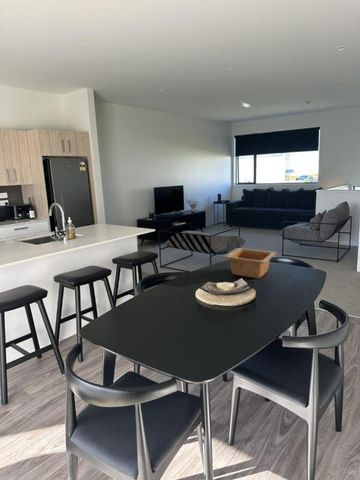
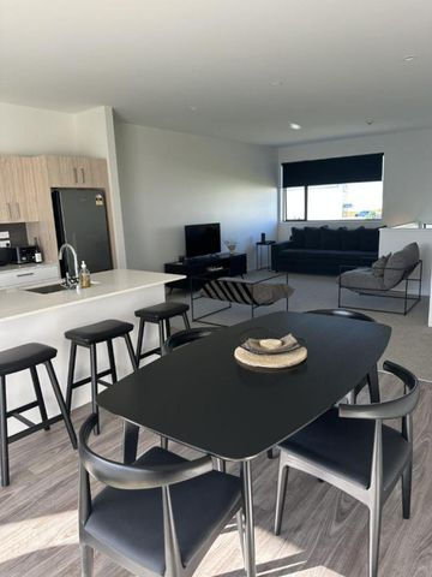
- serving bowl (250, 263)
